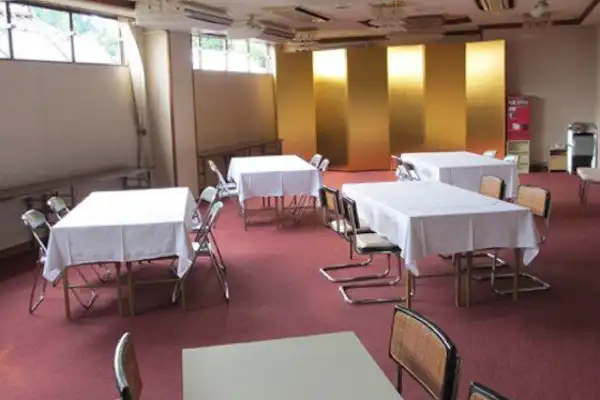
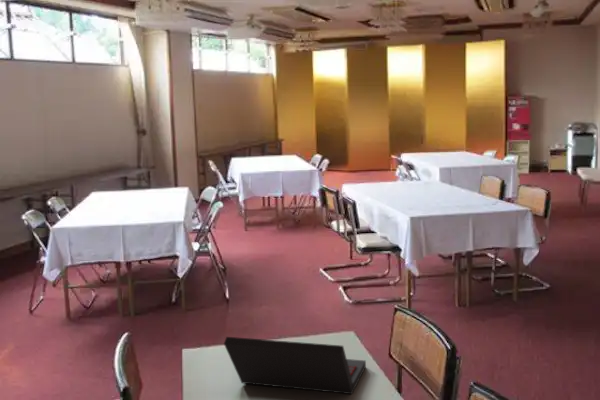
+ laptop (298, 354)
